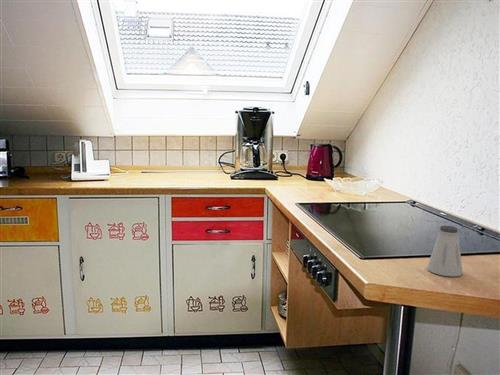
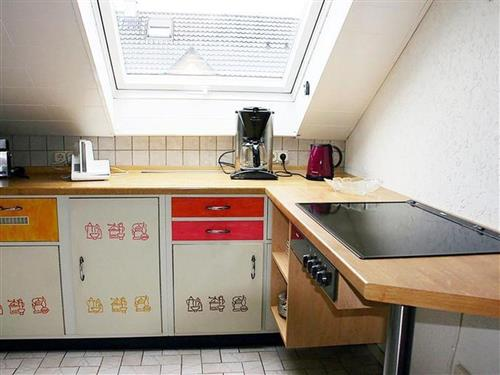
- saltshaker (446, 249)
